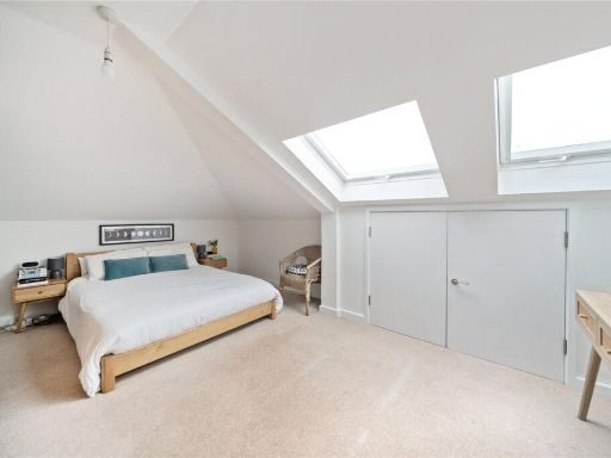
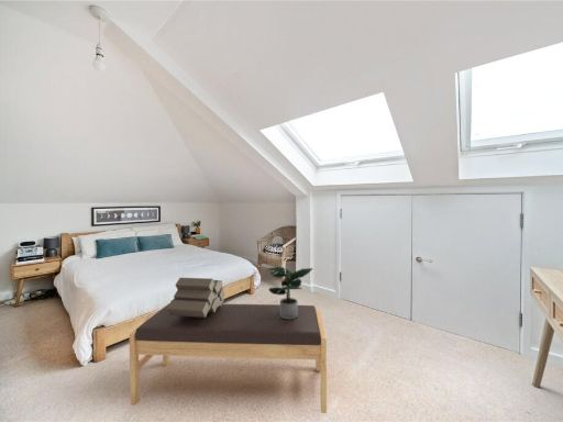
+ potted plant (286, 289)
+ log pile (197, 297)
+ bench (234, 349)
